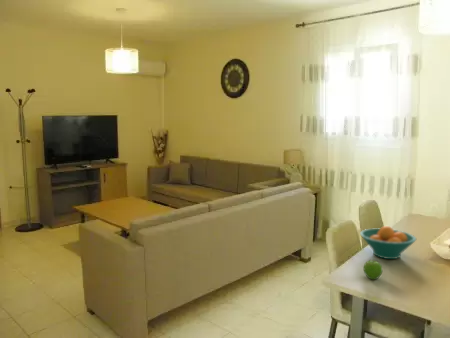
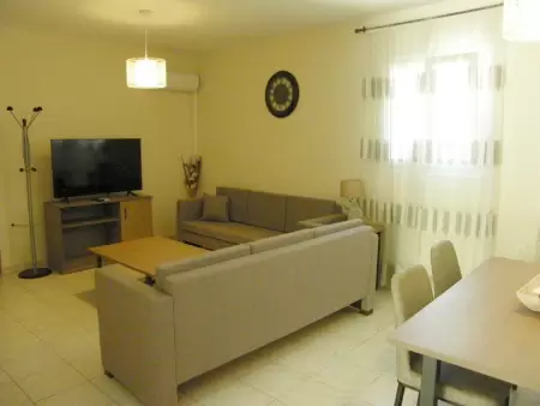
- fruit bowl (387, 240)
- fruit (372, 270)
